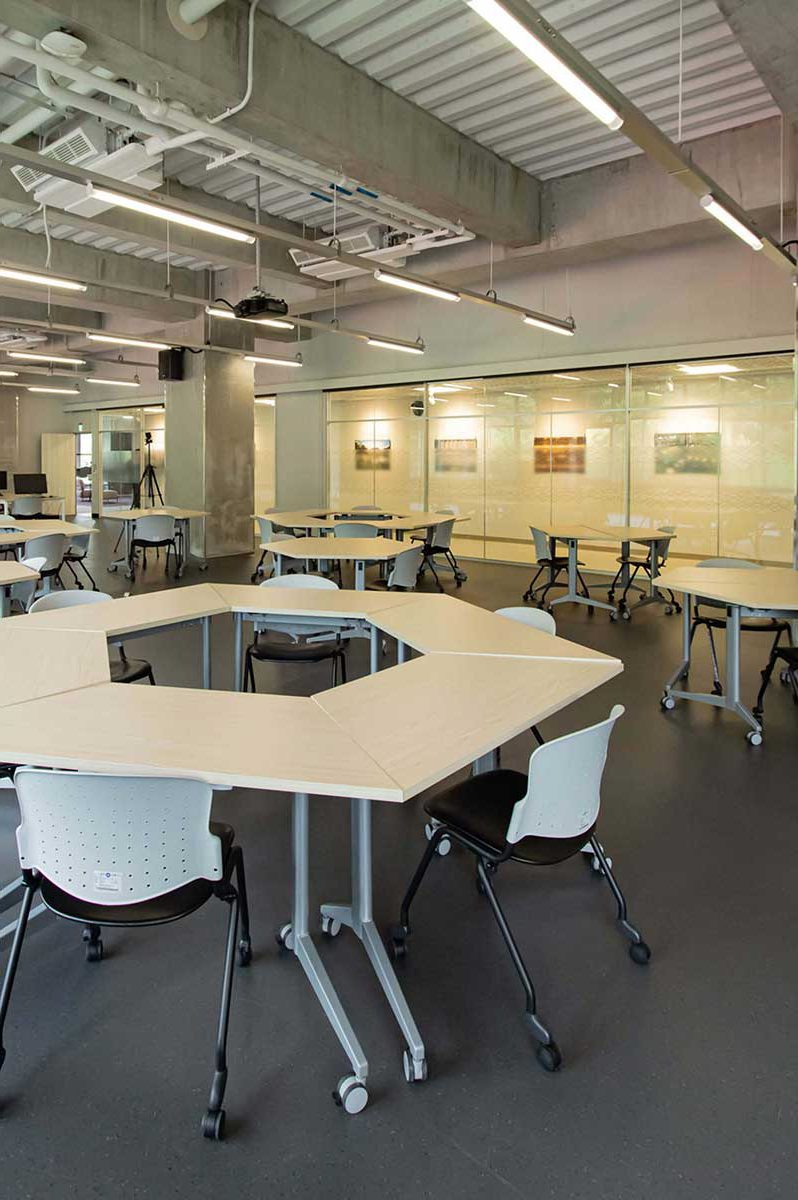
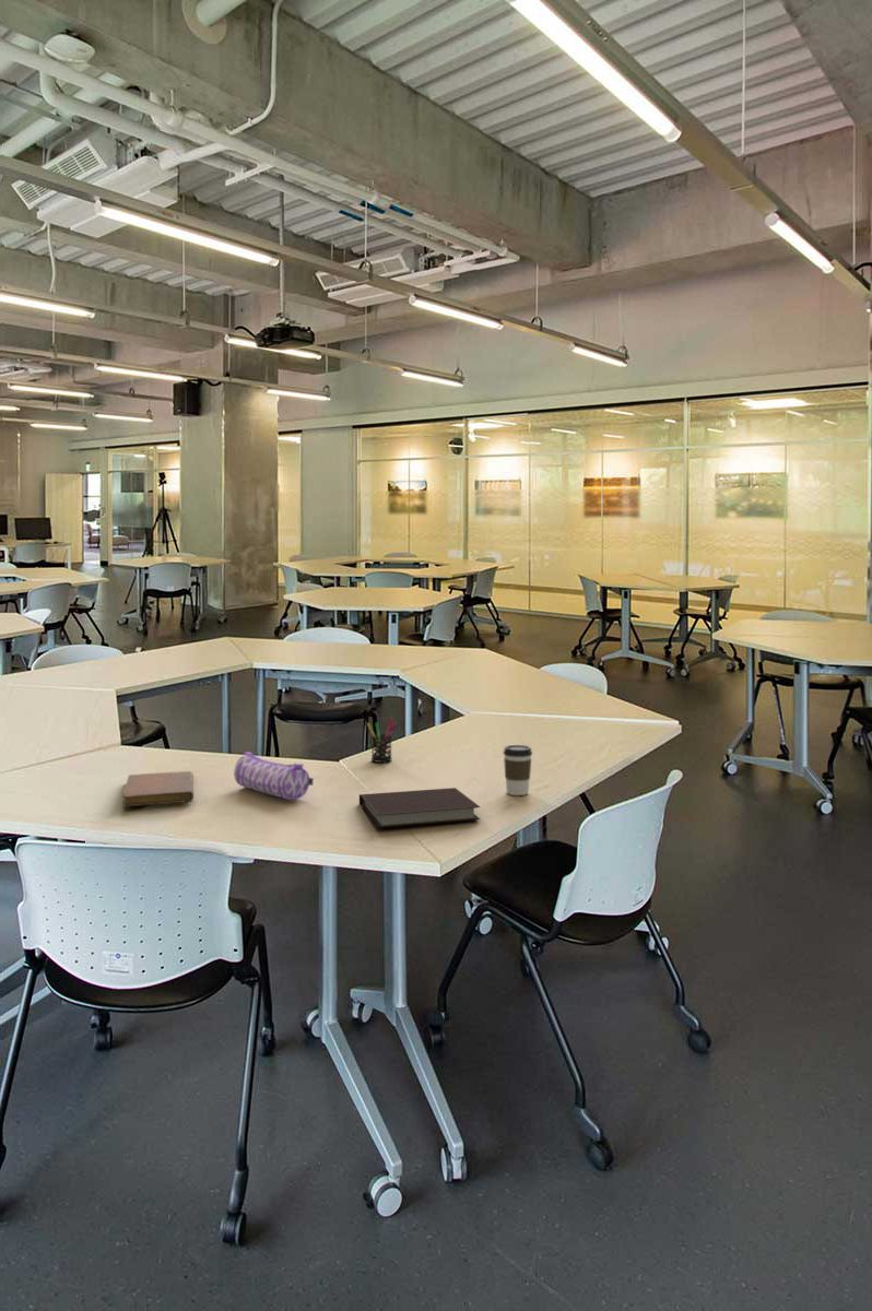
+ notebook (160, 787)
+ pencil case (271, 776)
+ notebook (417, 805)
+ pen holder (381, 739)
+ coffee cup (517, 769)
